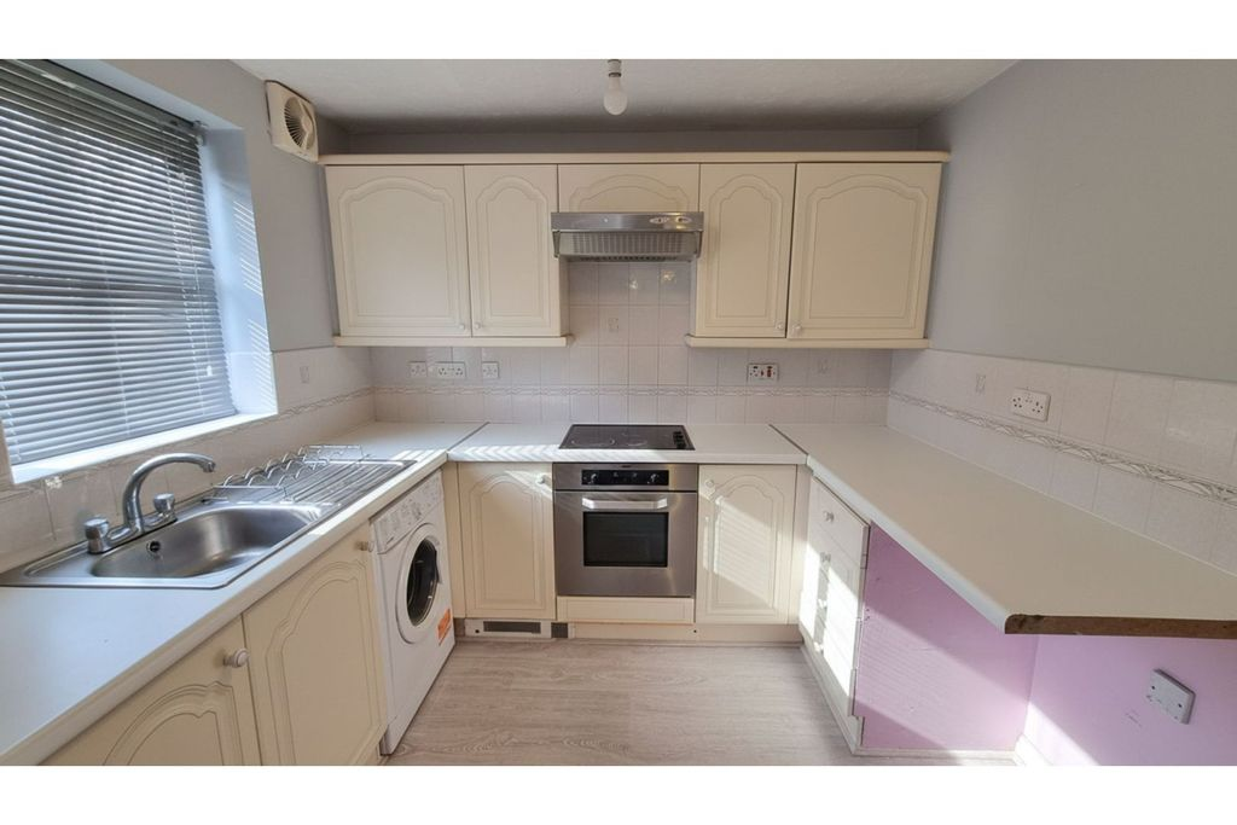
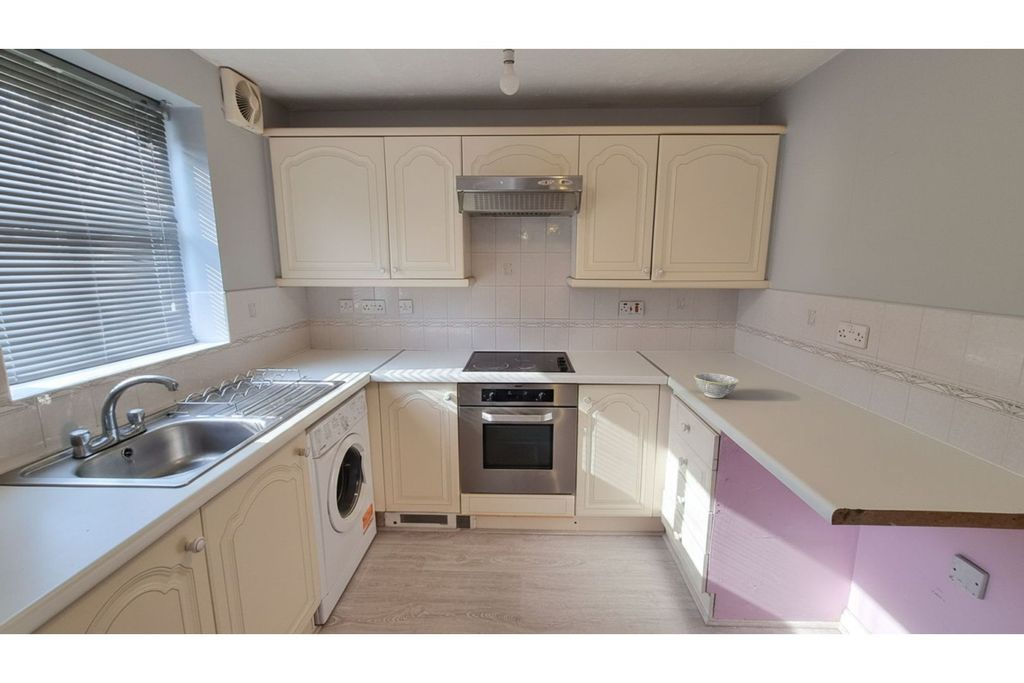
+ bowl (715, 386)
